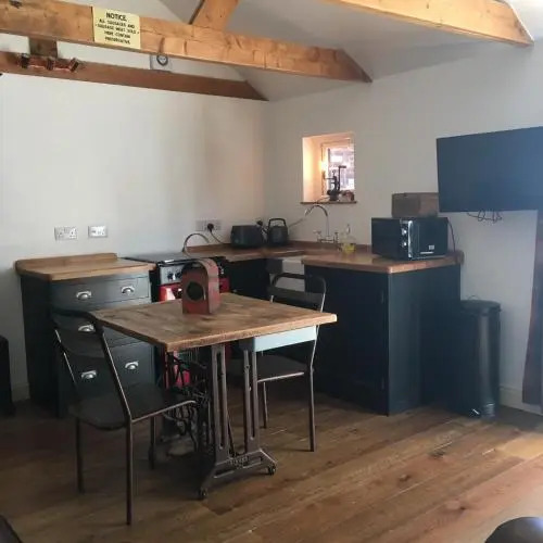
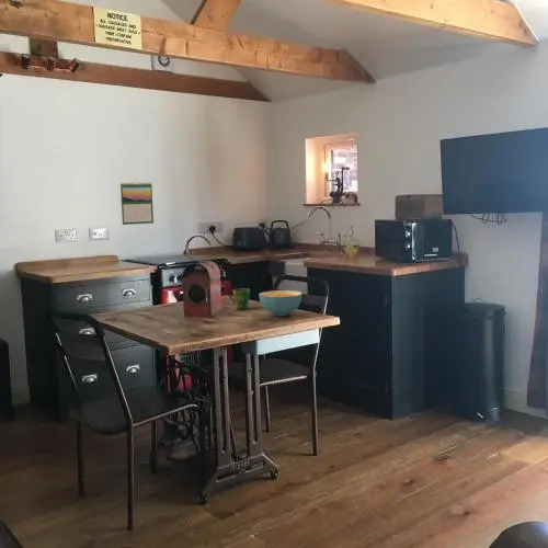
+ cereal bowl (281, 304)
+ cup (239, 298)
+ calendar (137, 203)
